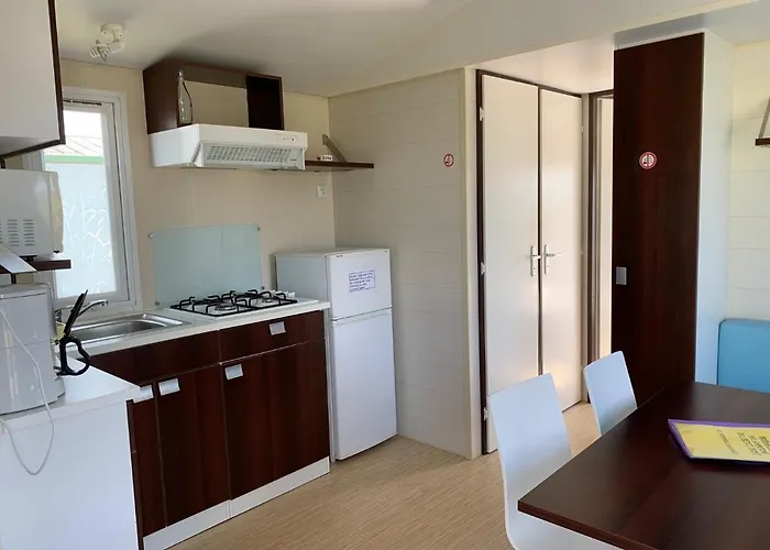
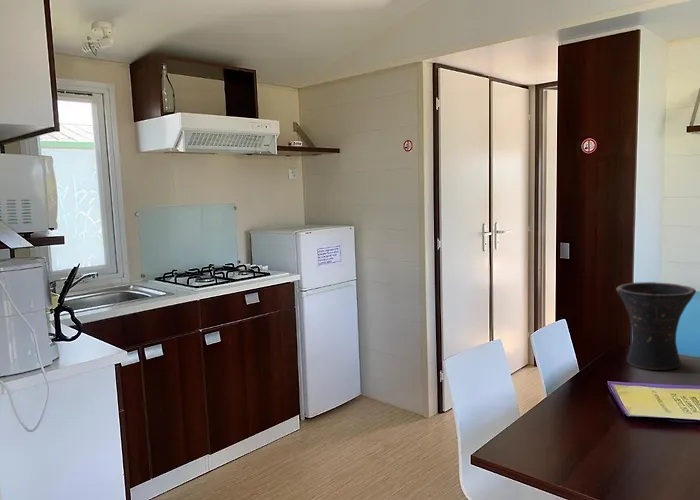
+ vase (654, 325)
